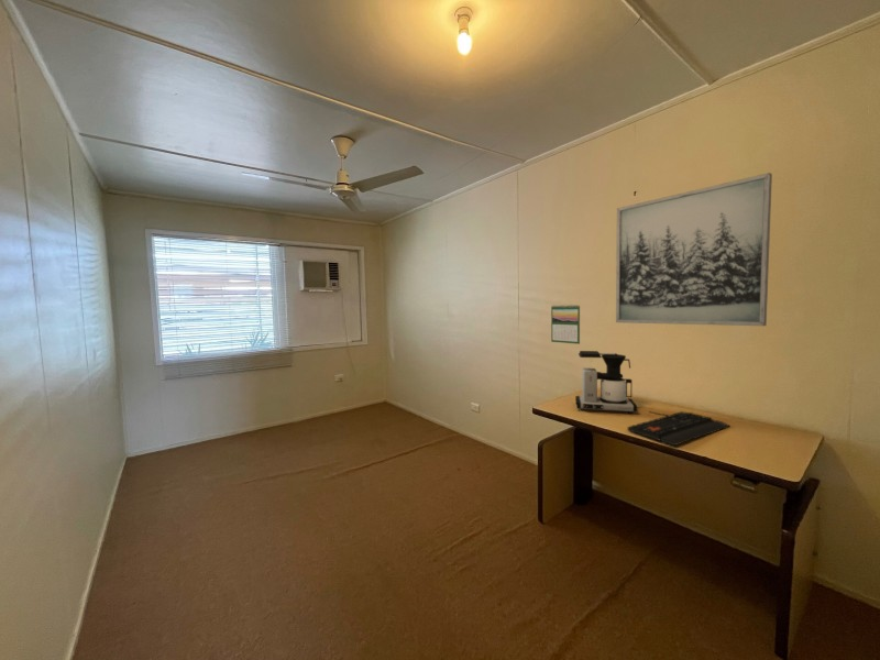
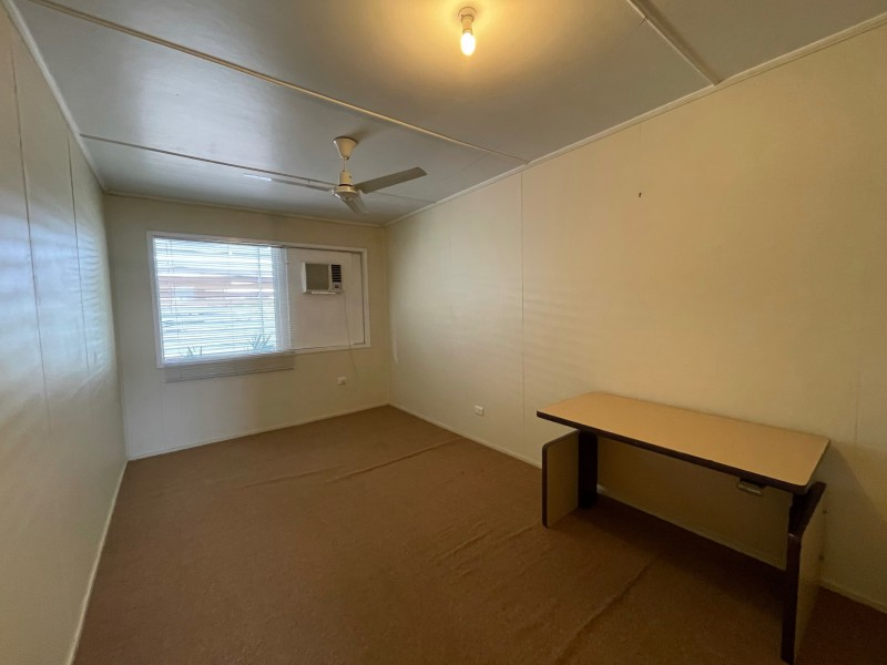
- coffee maker (604, 381)
- wall art (682, 258)
- keyboard (667, 422)
- calendar (564, 323)
